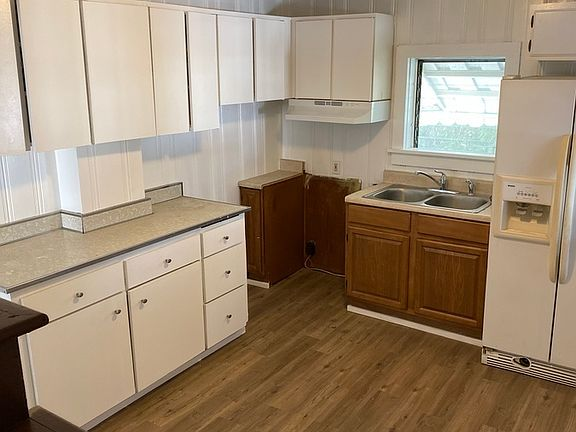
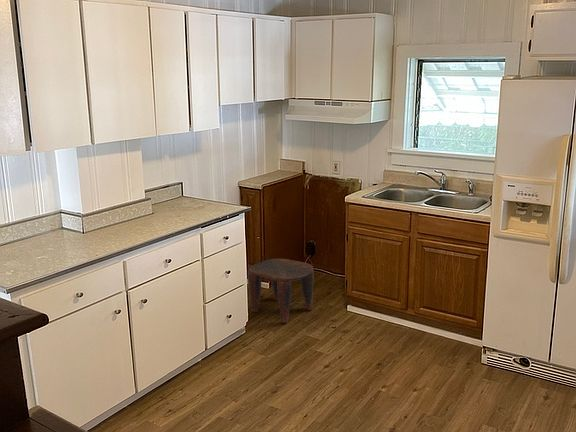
+ stool (281, 289)
